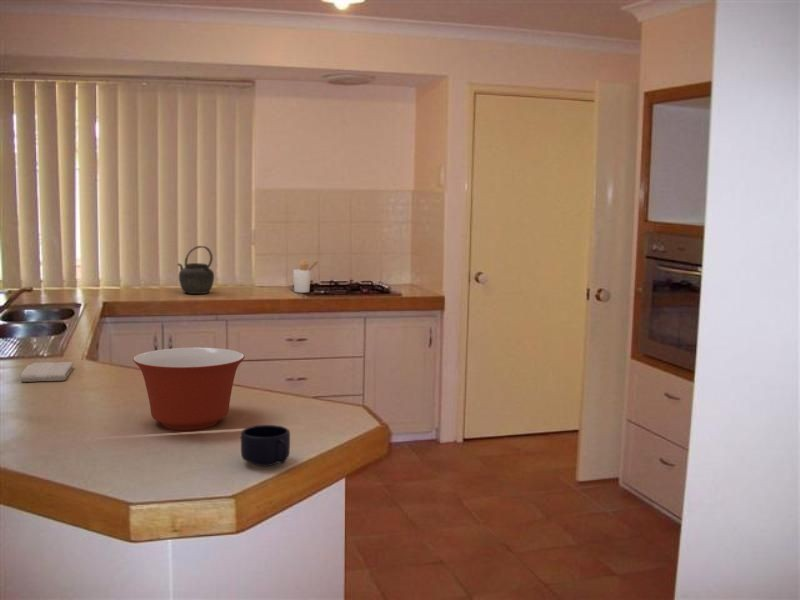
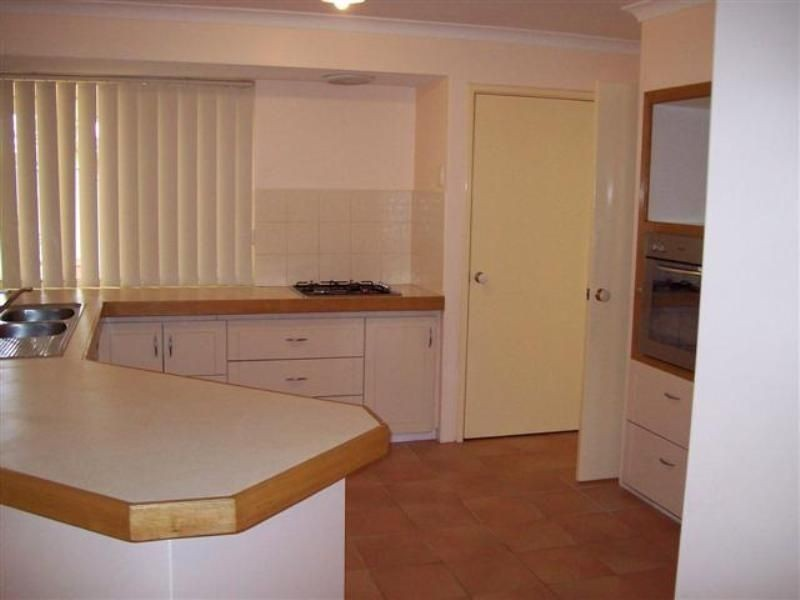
- utensil holder (306, 275)
- kettle (194, 269)
- mug (268, 448)
- mixing bowl (190, 390)
- washcloth (48, 371)
